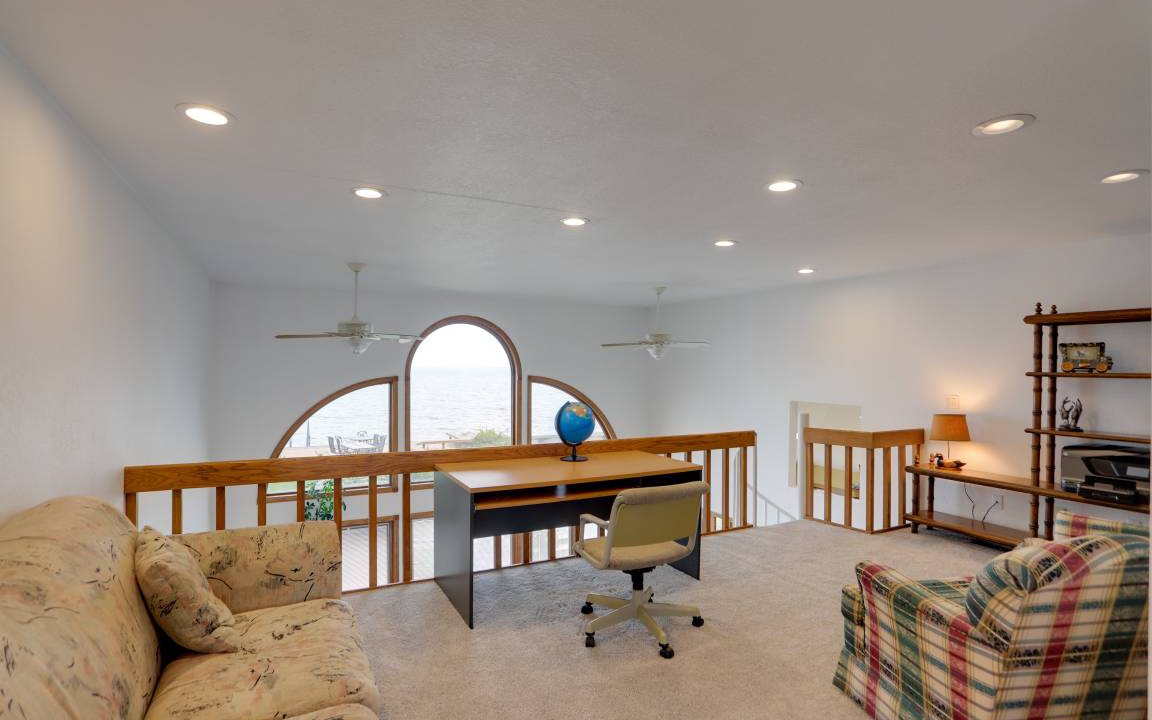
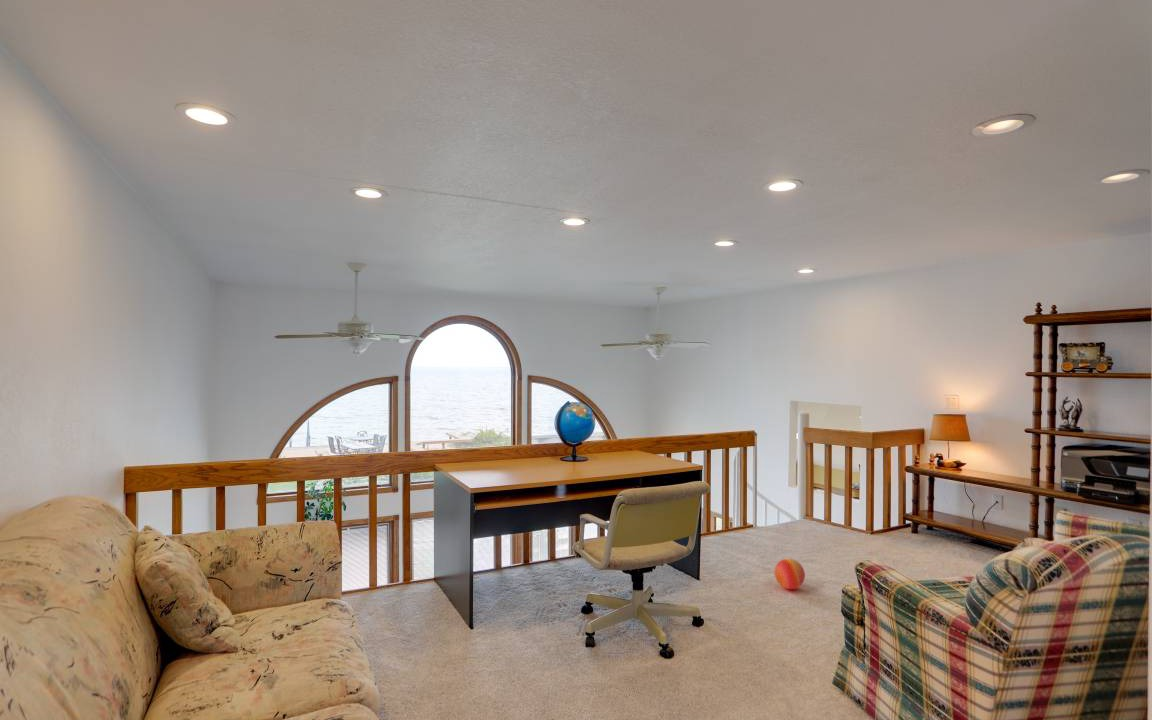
+ ball (789, 573)
